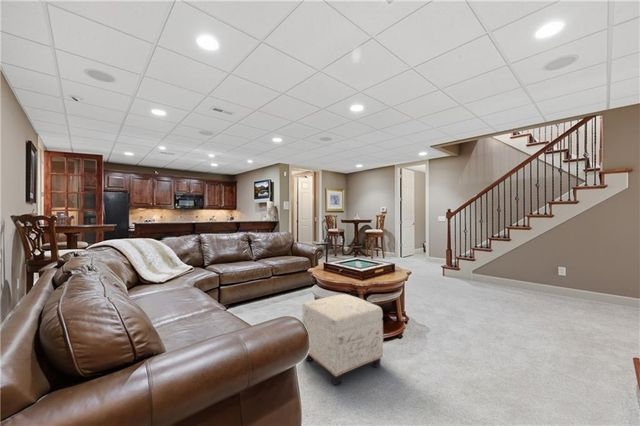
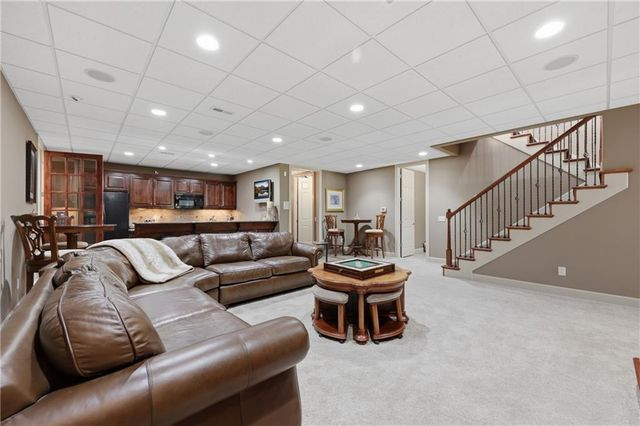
- ottoman (341, 332)
